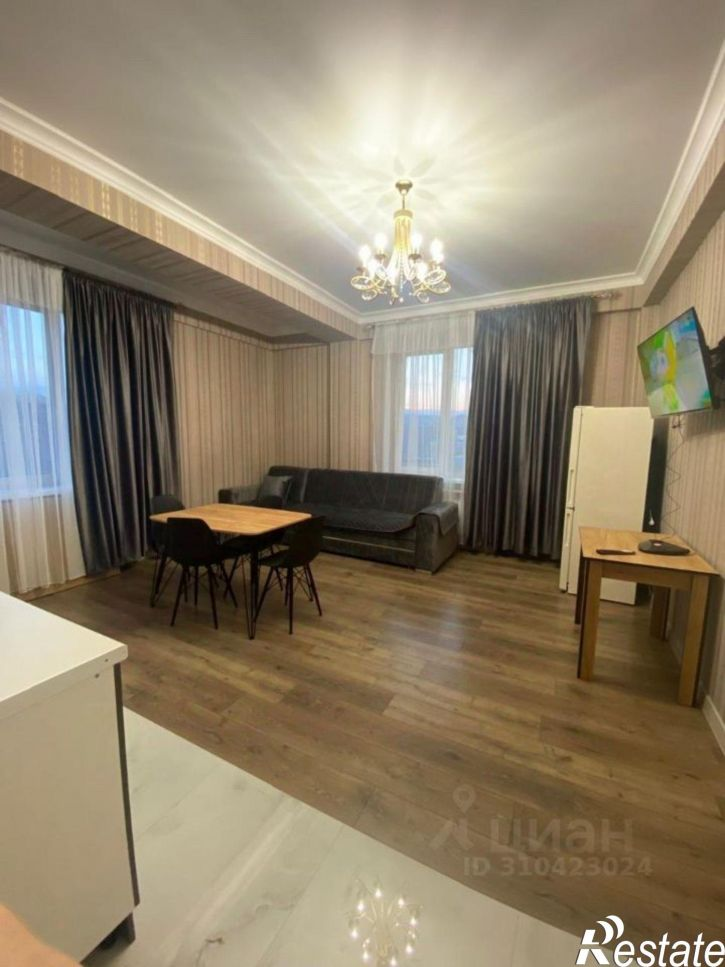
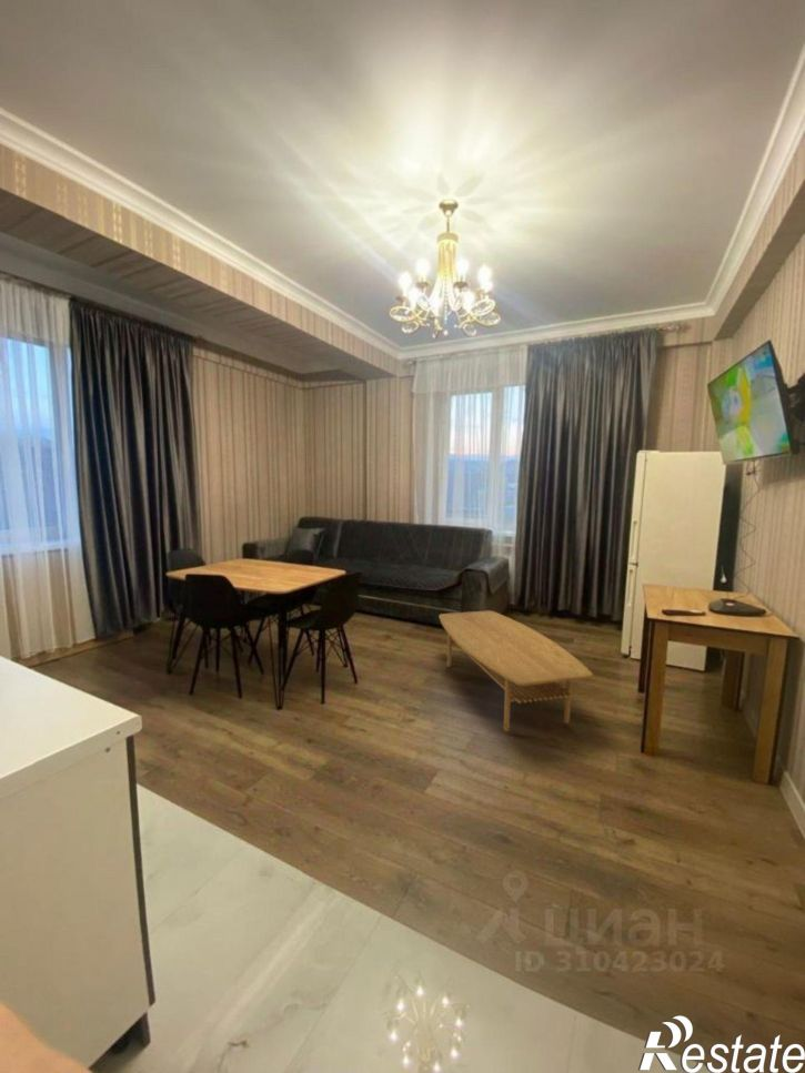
+ coffee table (501, 665)
